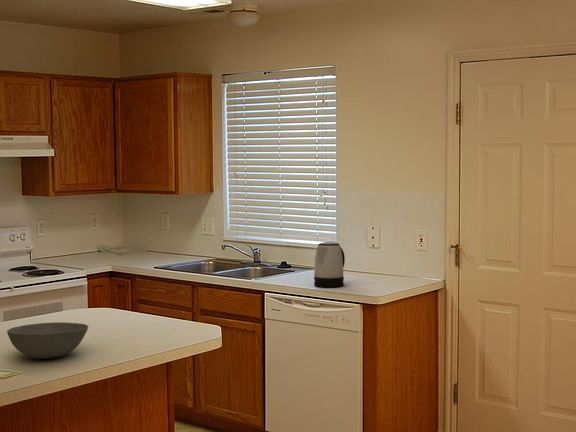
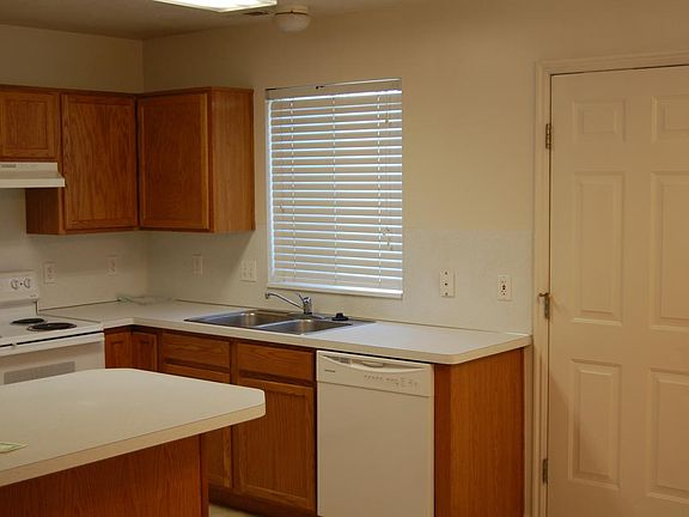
- kettle (331, 263)
- bowl (48, 341)
